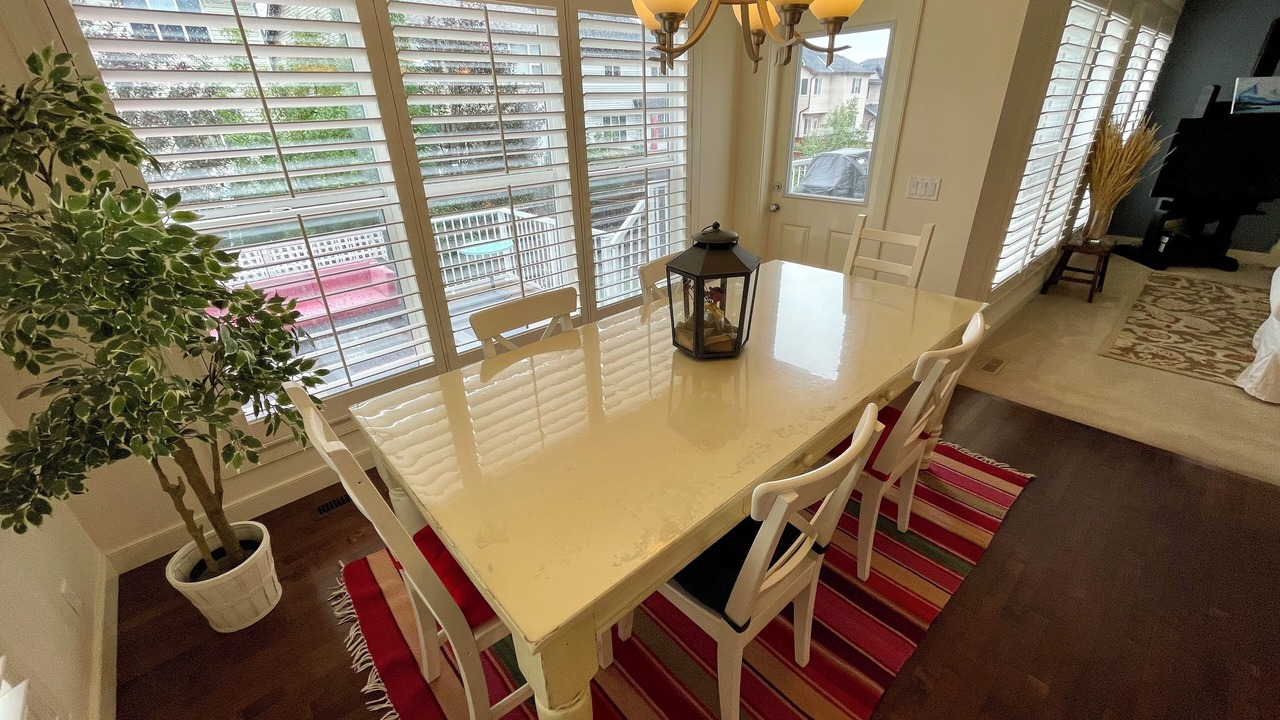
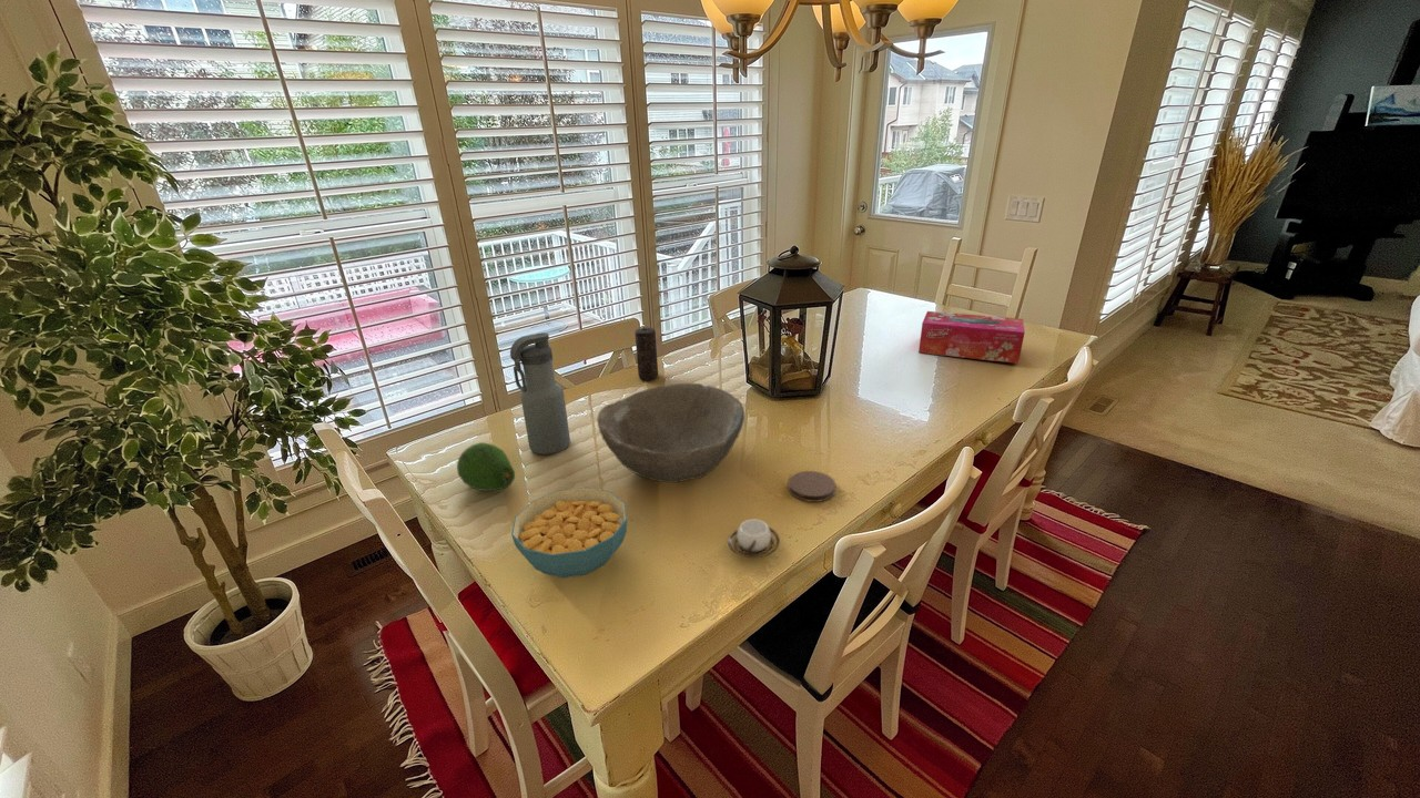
+ cereal bowl (574, 541)
+ candle (647, 354)
+ tissue box (970, 336)
+ bowl (673, 436)
+ coaster (811, 485)
+ fruit (486, 468)
+ cup (753, 536)
+ water bottle (541, 393)
